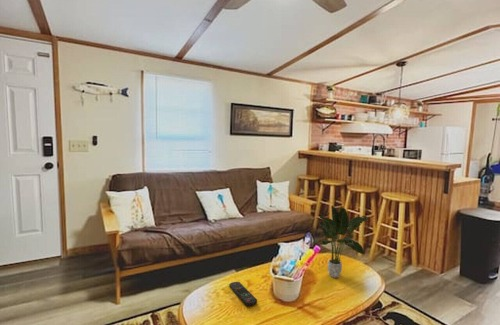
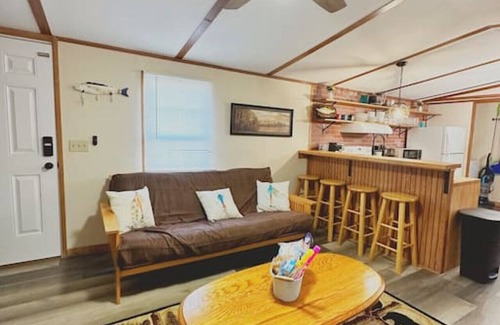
- remote control (242, 292)
- potted plant (340, 241)
